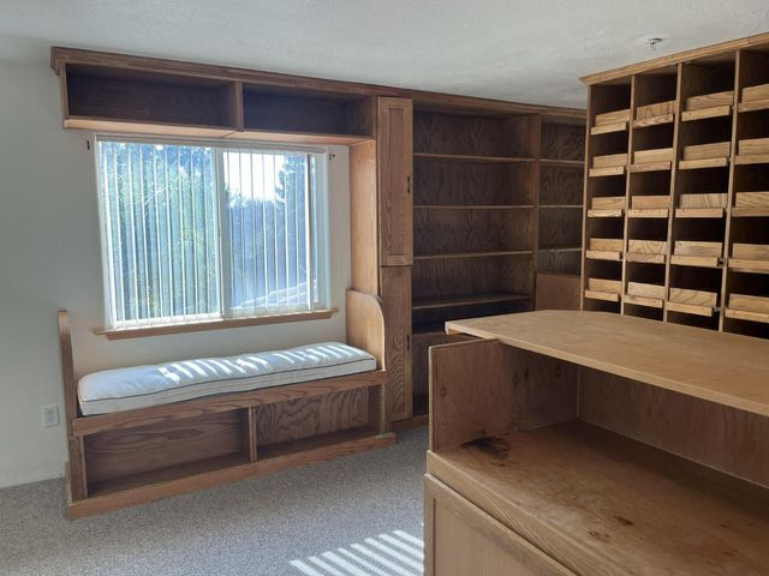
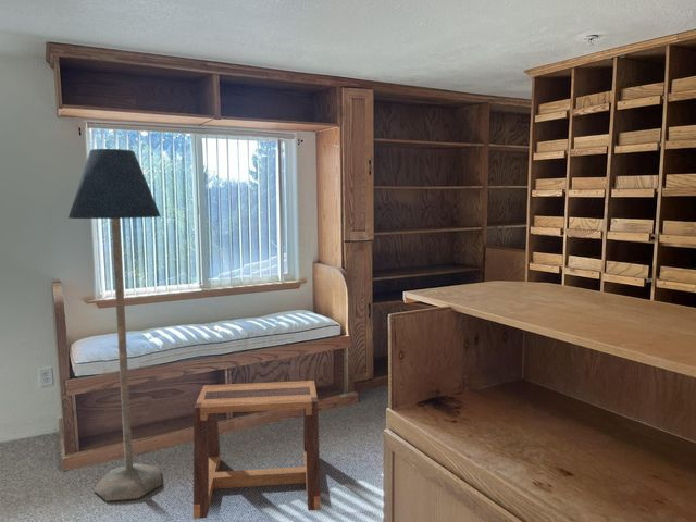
+ stool (259, 410)
+ floor lamp (121, 322)
